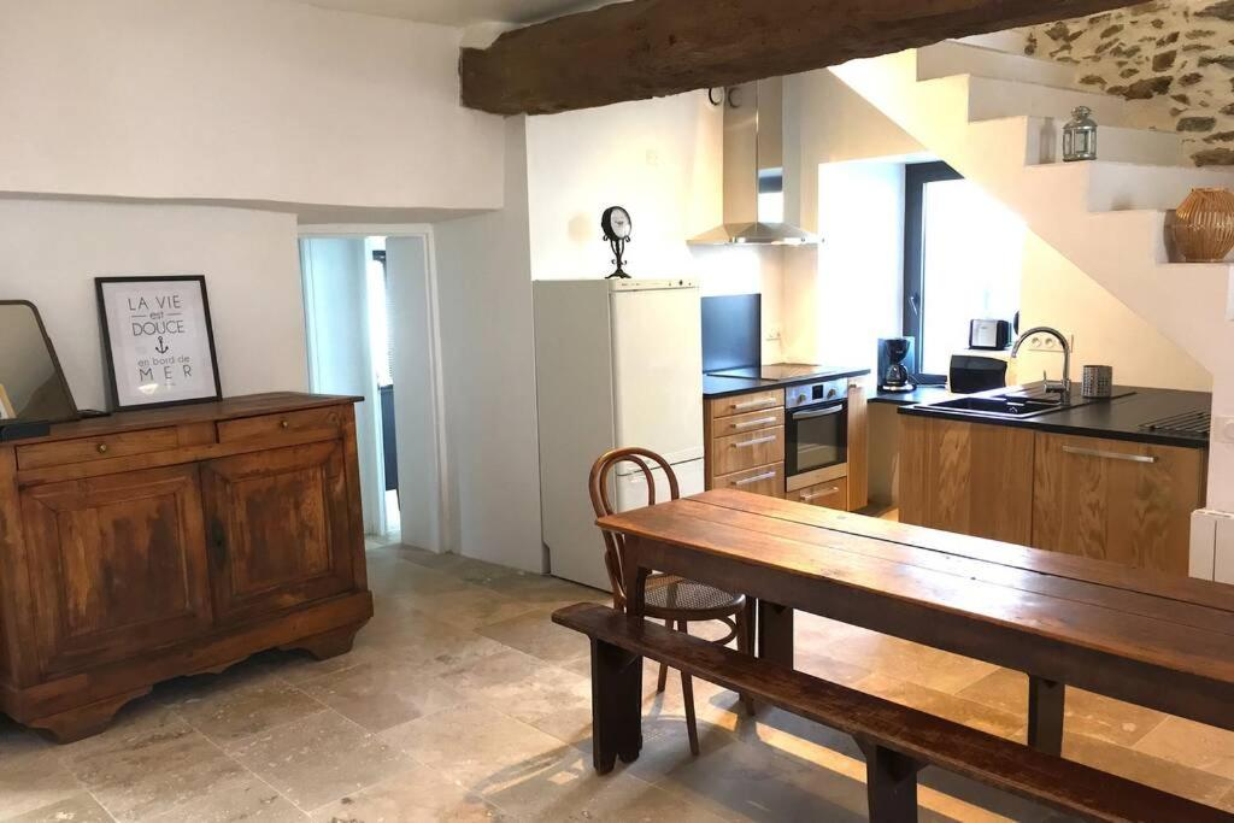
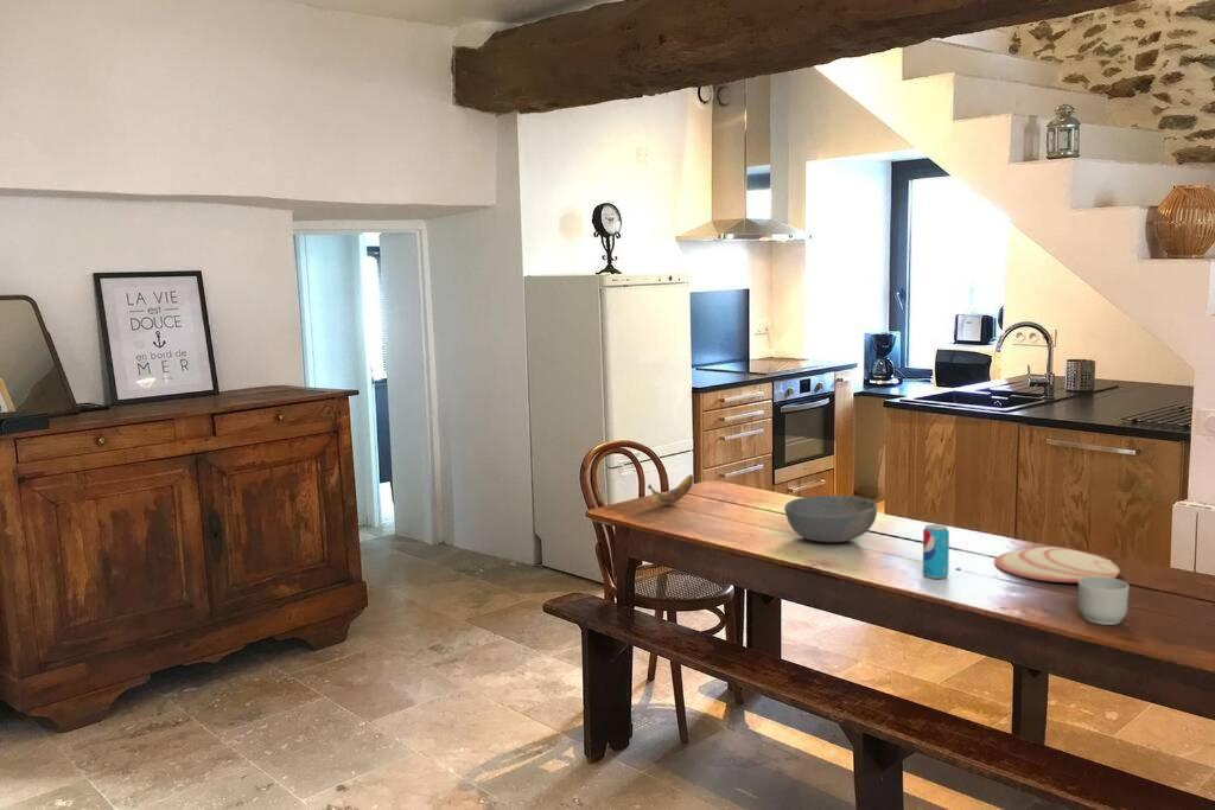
+ plate (1055, 560)
+ mug (1103, 599)
+ beverage can (935, 550)
+ banana (670, 491)
+ bowl (829, 521)
